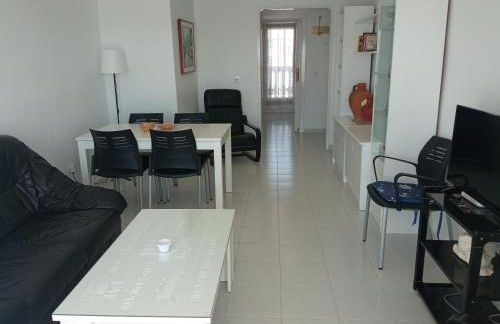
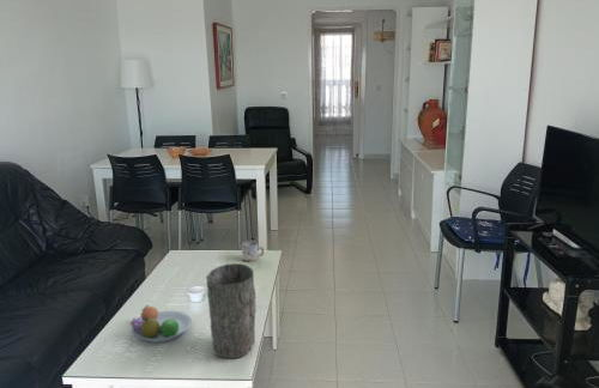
+ mug (253, 250)
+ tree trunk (232, 310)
+ fruit bowl (161, 320)
